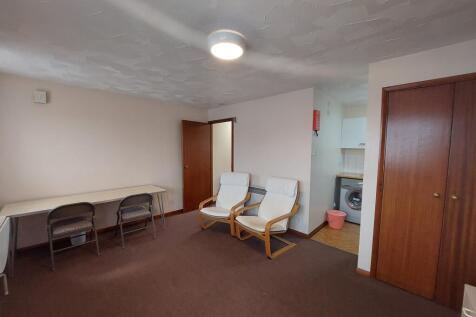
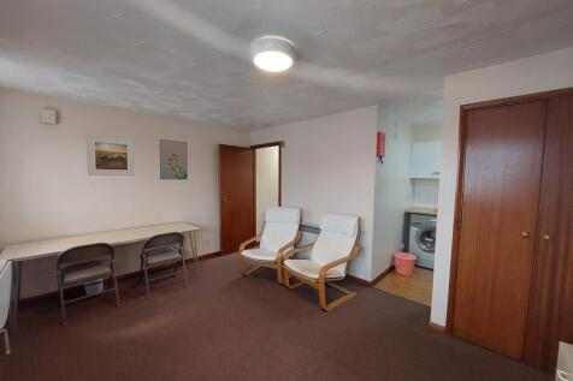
+ wall art (173, 160)
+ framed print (111, 156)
